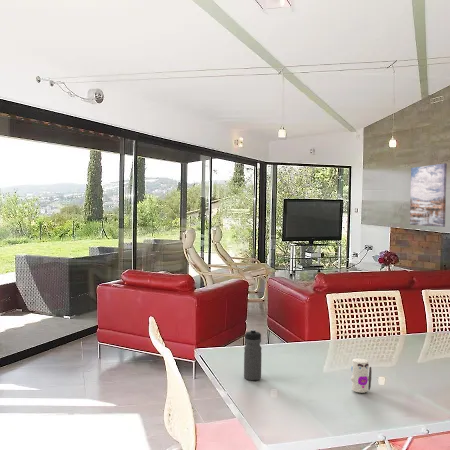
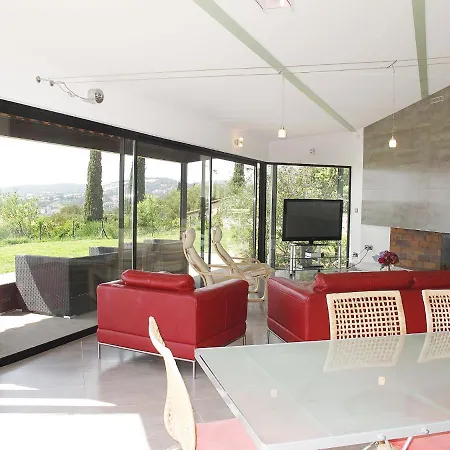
- toy (359, 374)
- wall art (427, 195)
- water bottle (252, 353)
